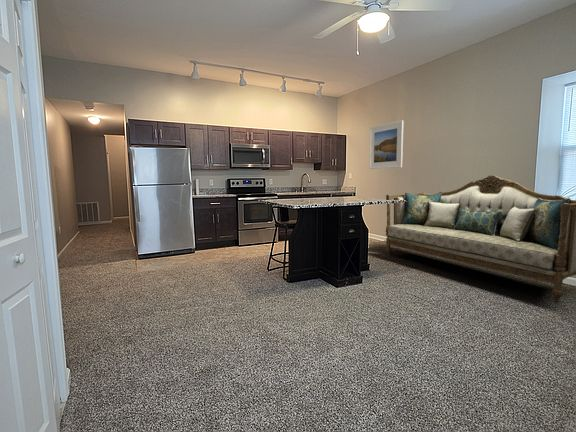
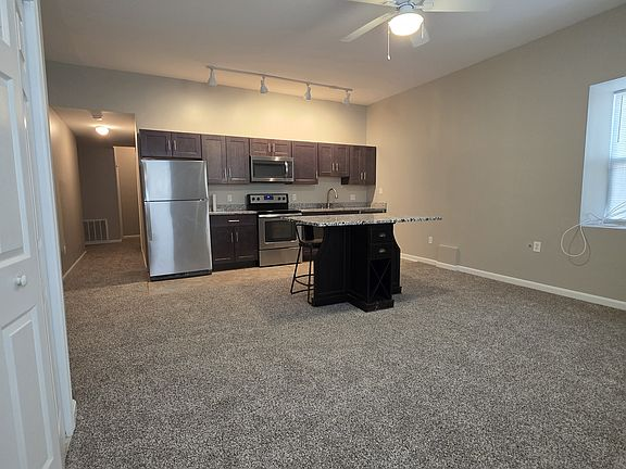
- sofa (471, 223)
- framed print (385, 146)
